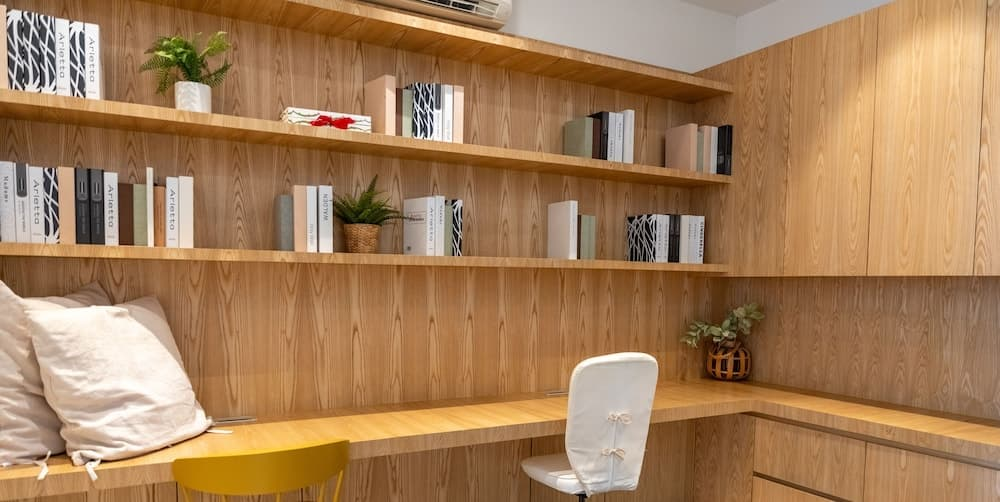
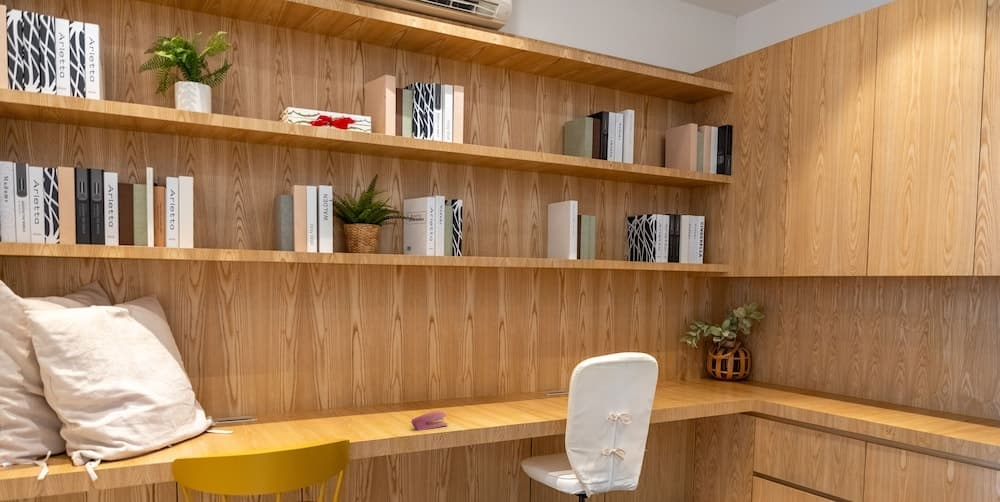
+ stapler (429, 420)
